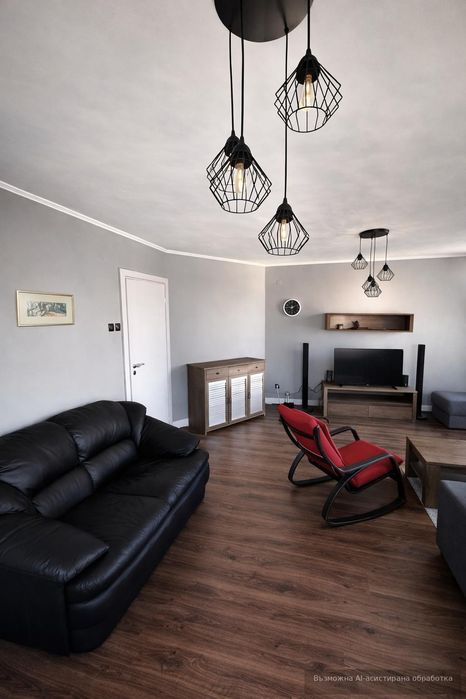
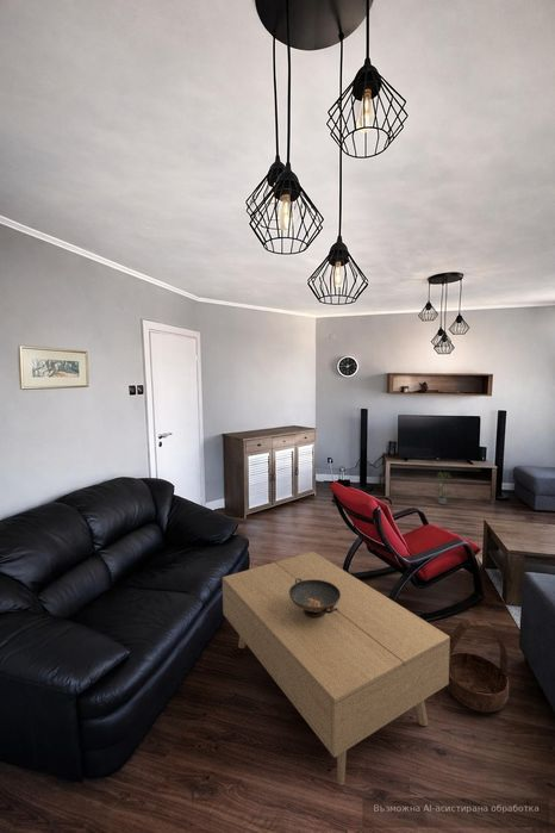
+ coffee table (322, 640)
+ decorative bowl (314, 601)
+ potted plant (442, 487)
+ basket (475, 657)
